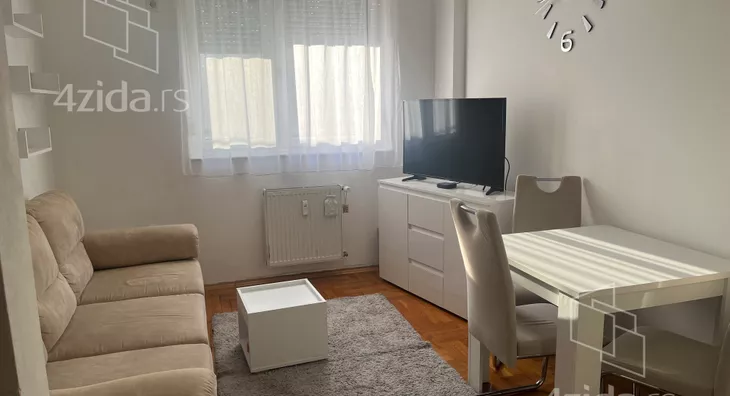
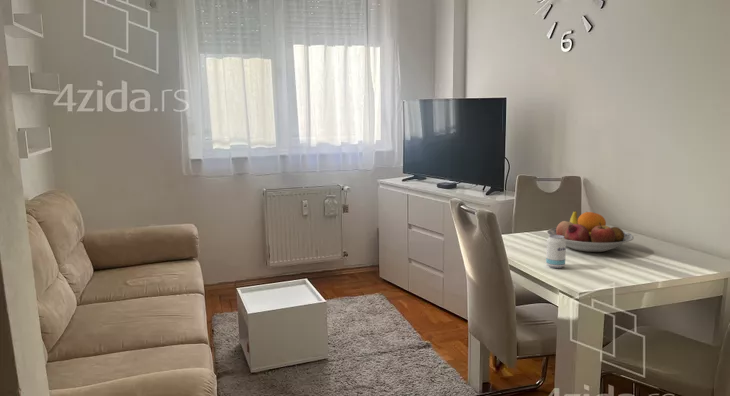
+ beverage can (556, 251)
+ fruit bowl (589, 230)
